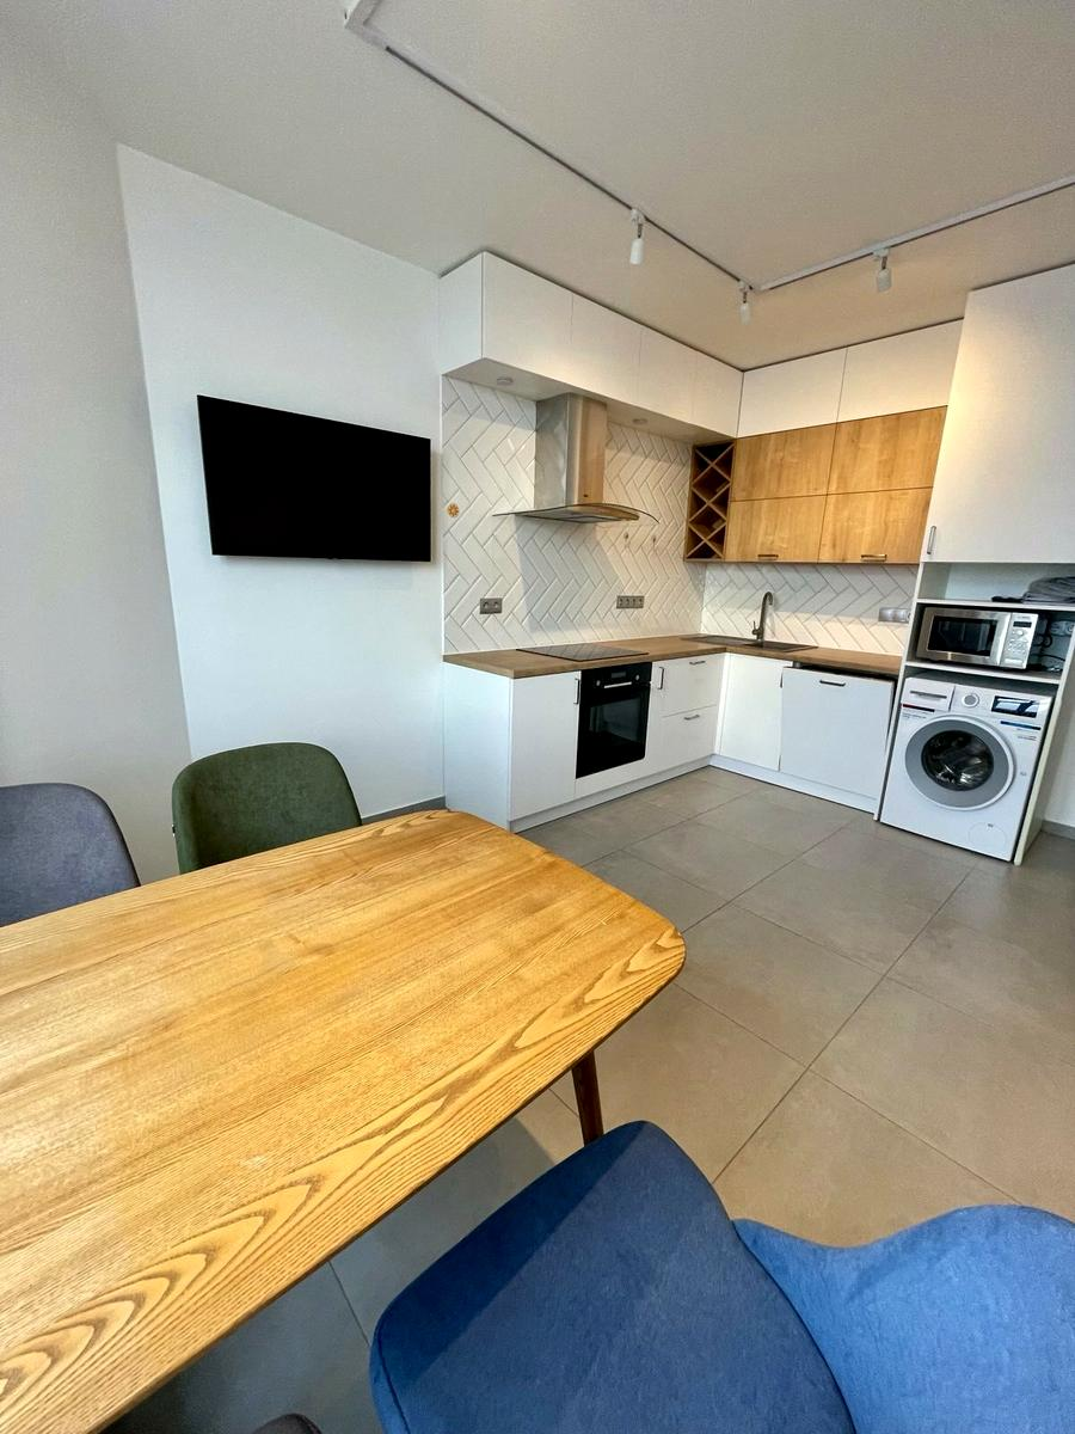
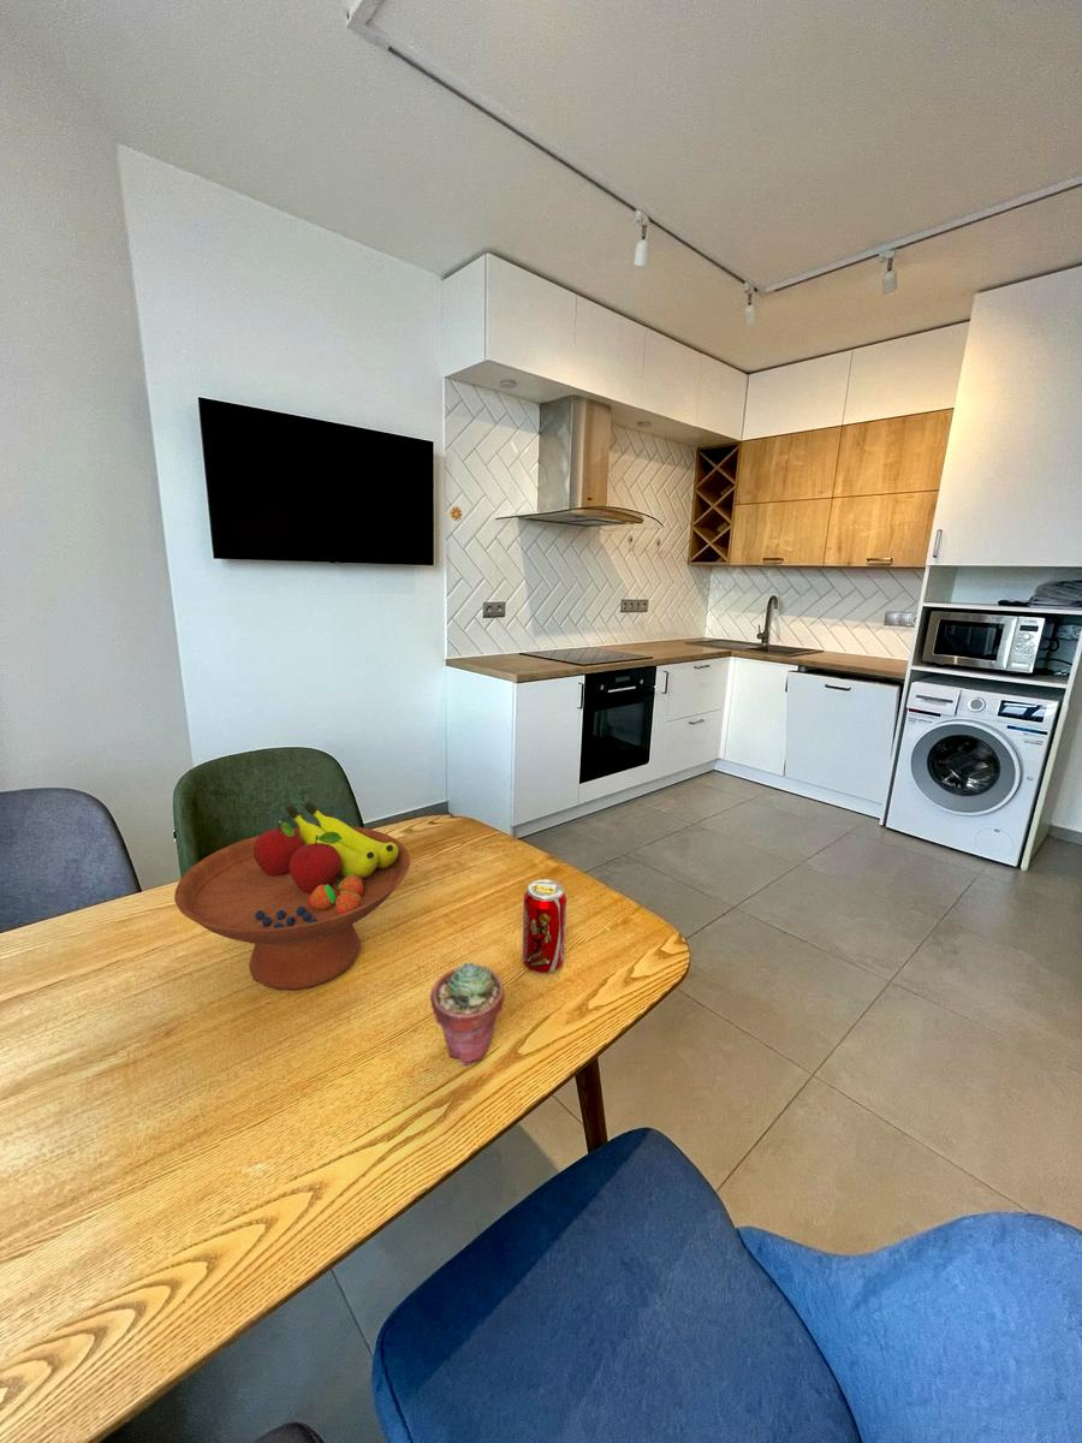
+ fruit bowl (302, 896)
+ beverage can (543, 926)
+ potted succulent (468, 1005)
